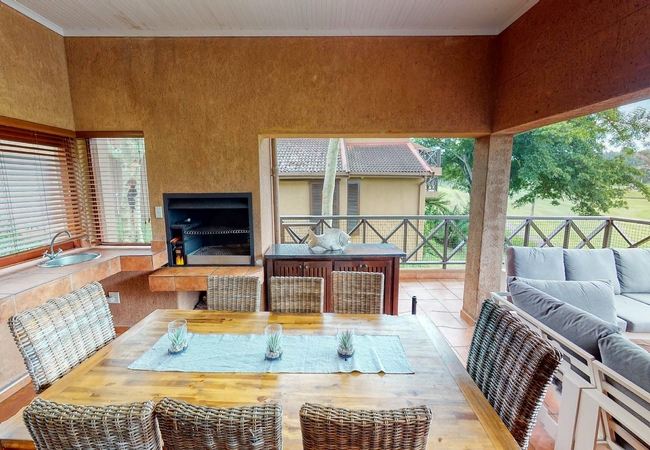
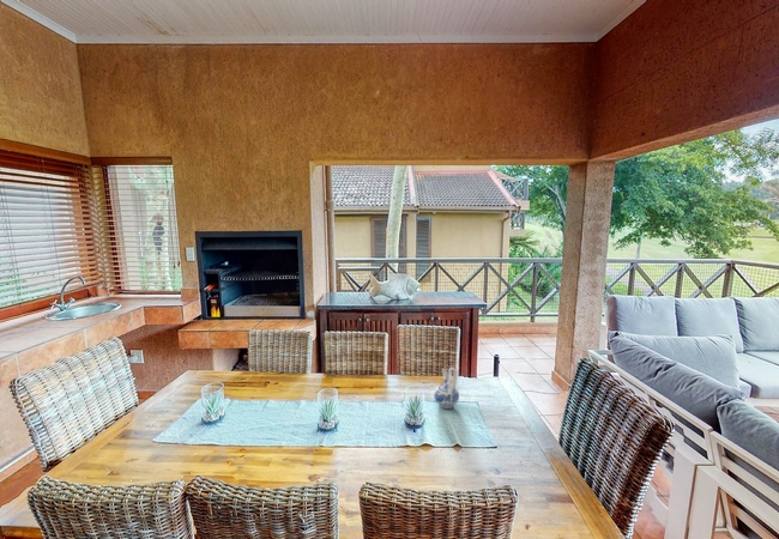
+ ceramic pitcher (446, 384)
